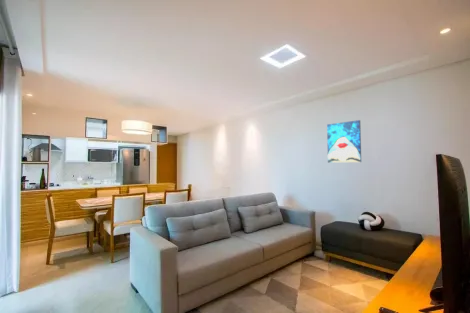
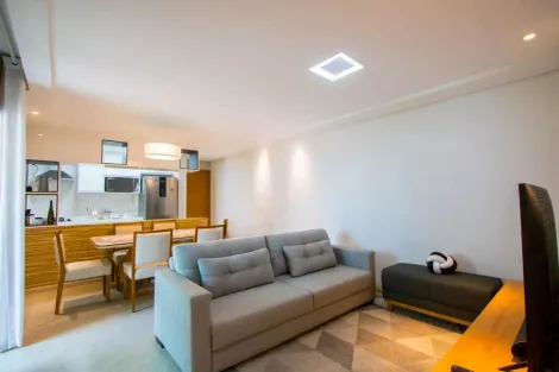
- wall art (343, 142)
